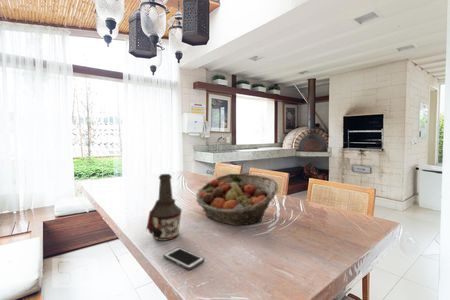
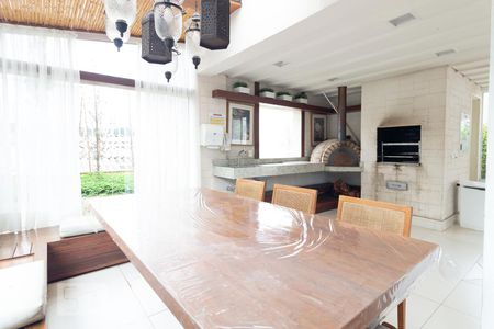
- cell phone (183, 257)
- fruit basket (235, 196)
- bottle (164, 205)
